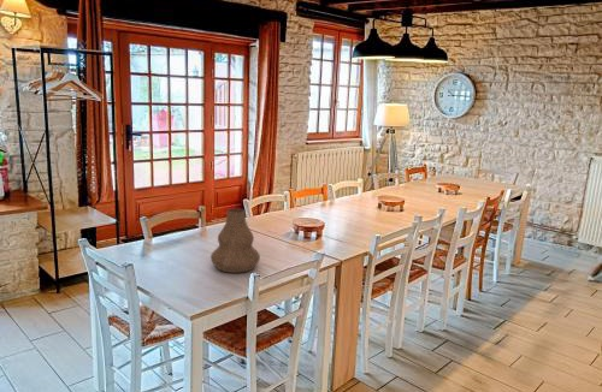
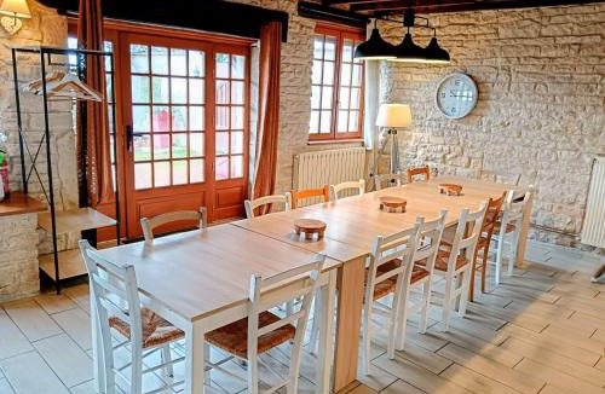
- vase (235, 238)
